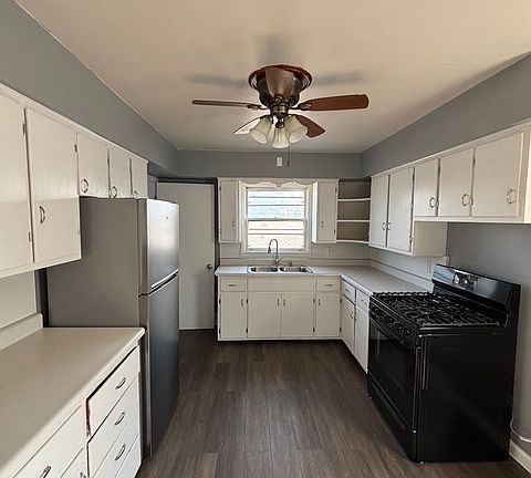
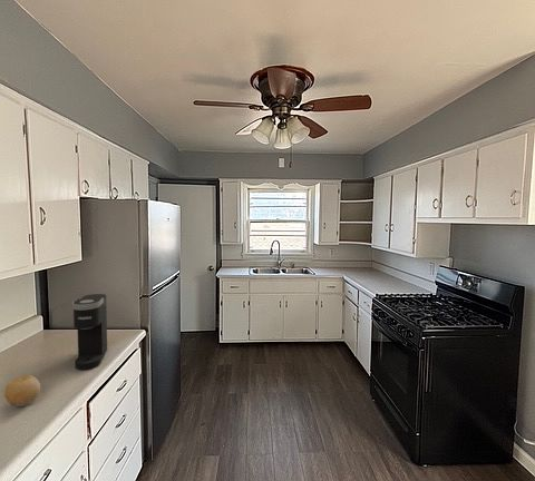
+ coffee maker (90, 327)
+ fruit (23, 390)
